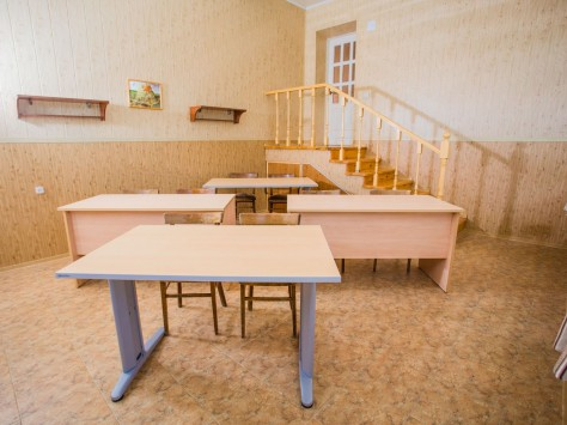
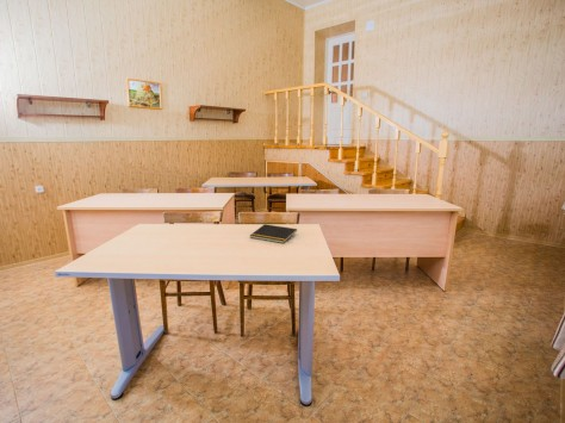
+ notepad (273, 232)
